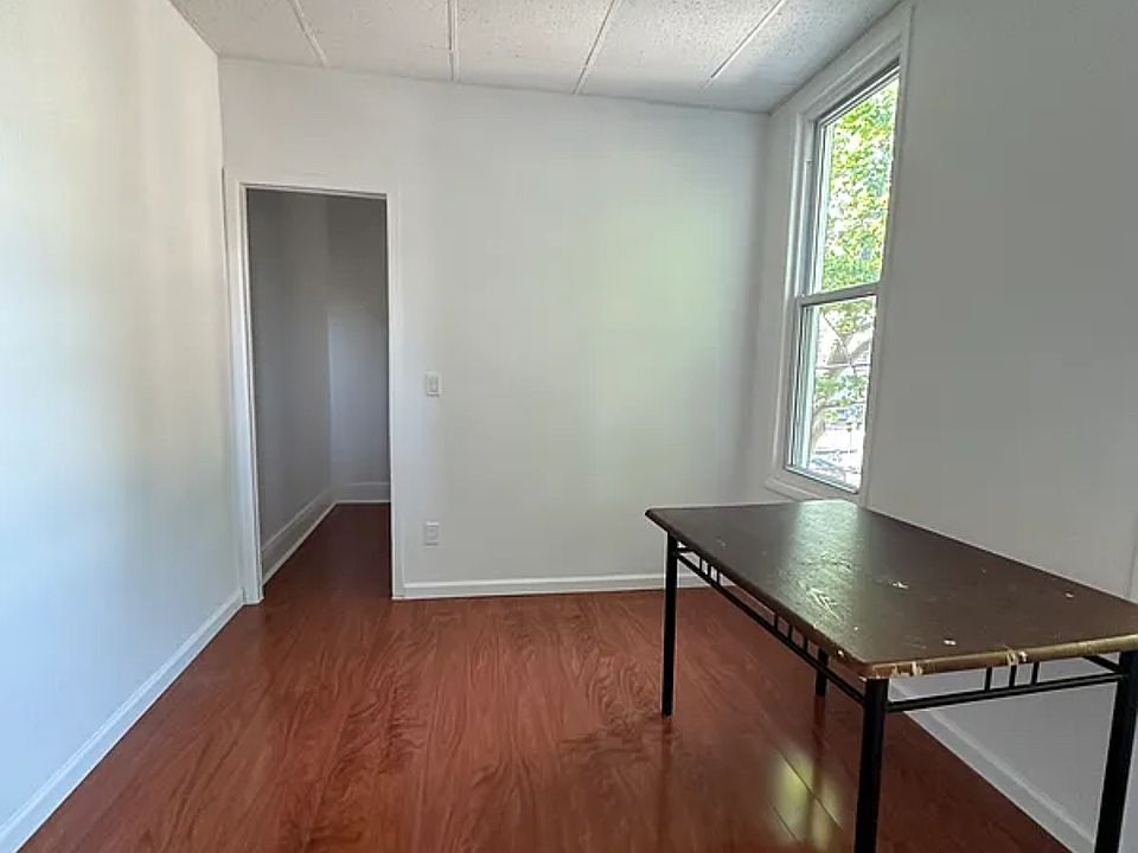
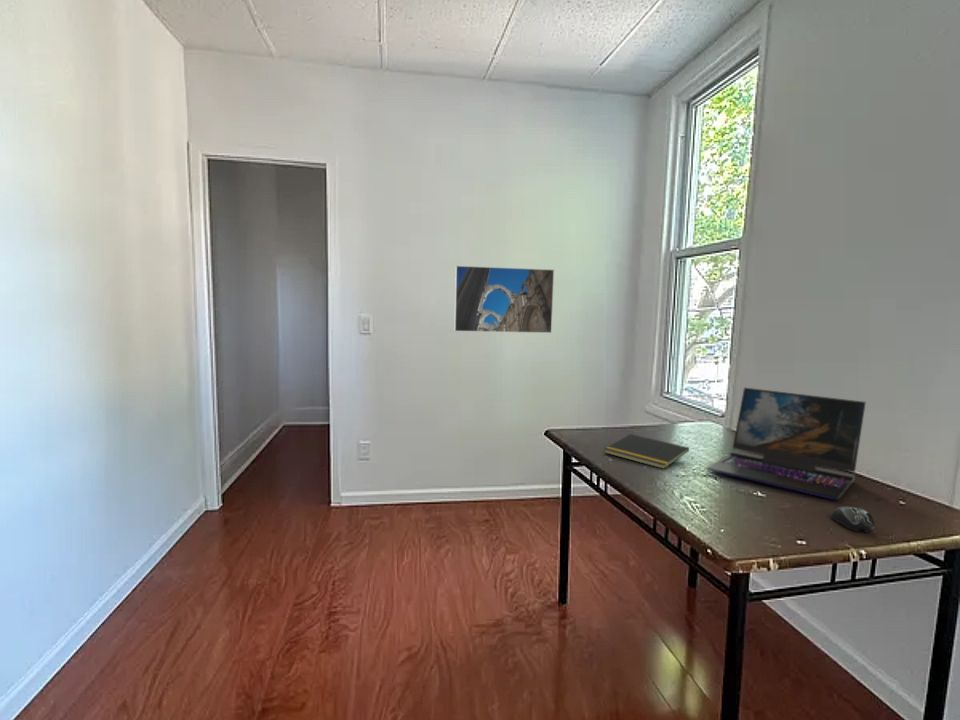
+ computer mouse (852, 516)
+ laptop (784, 437)
+ notepad (645, 450)
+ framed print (504, 300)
